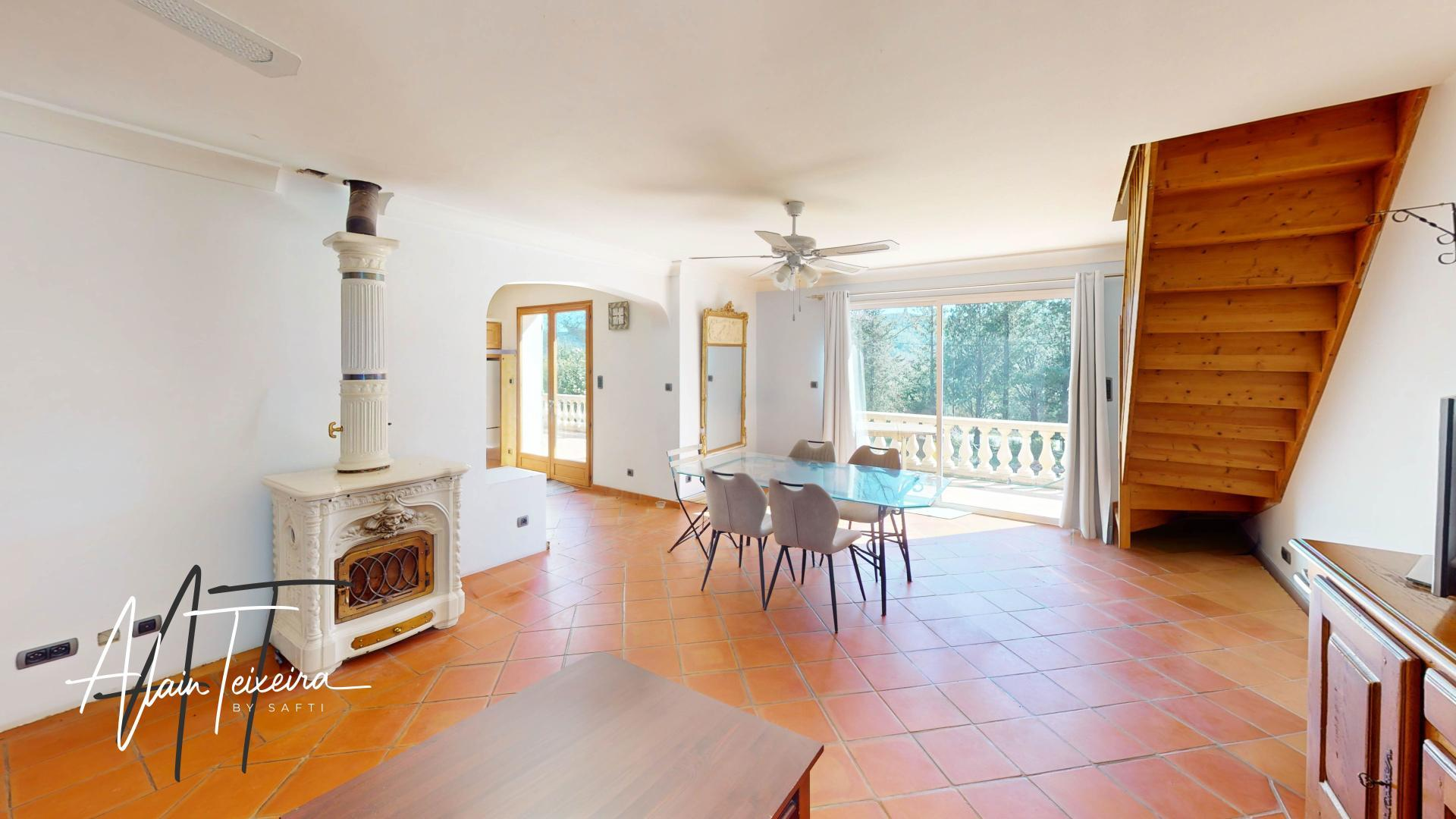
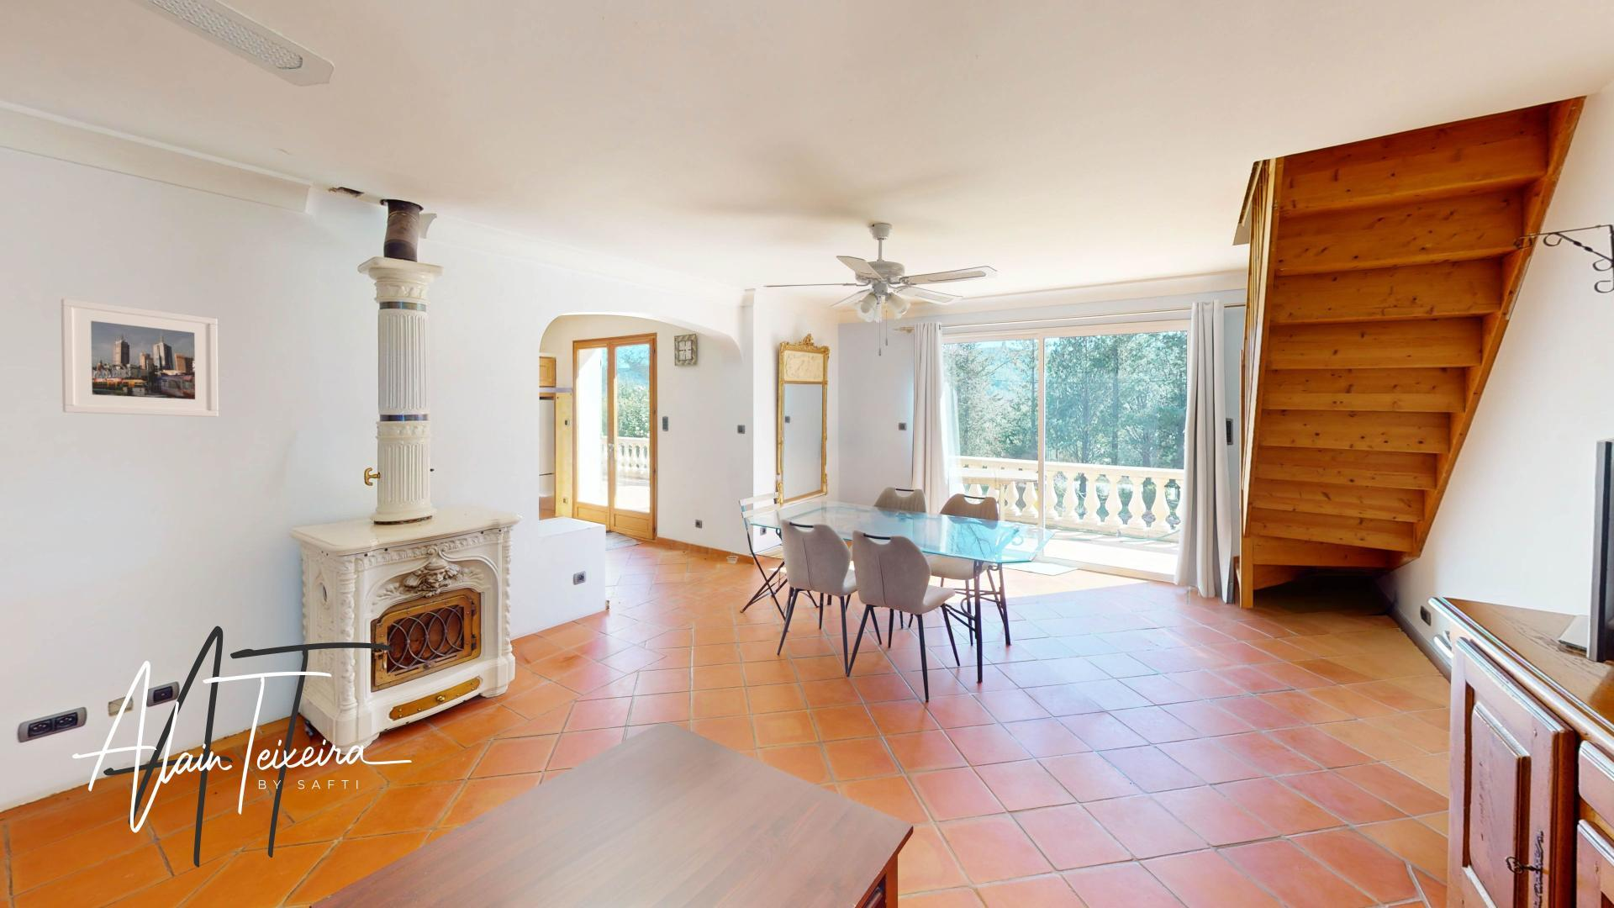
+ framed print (145, 361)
